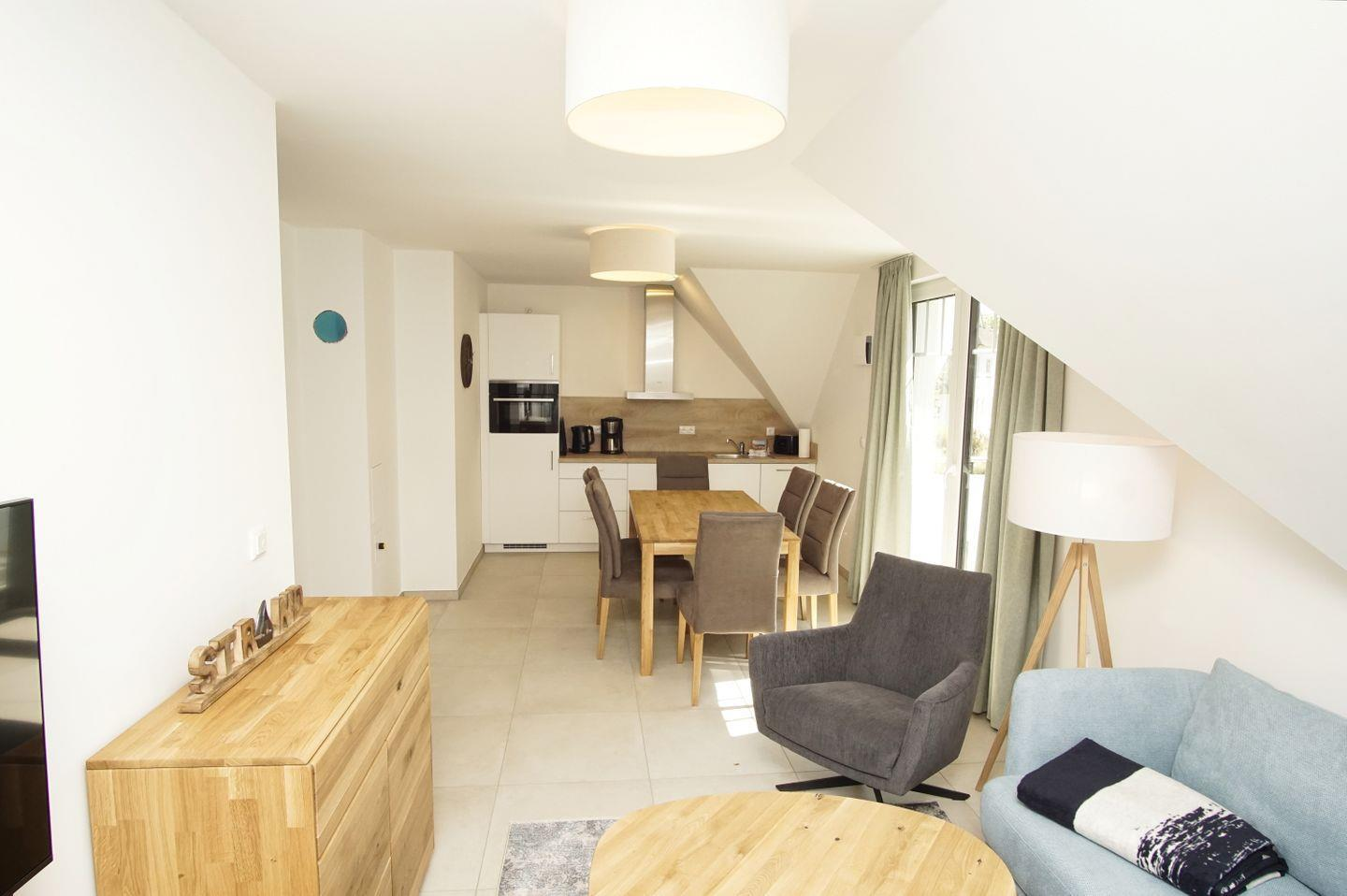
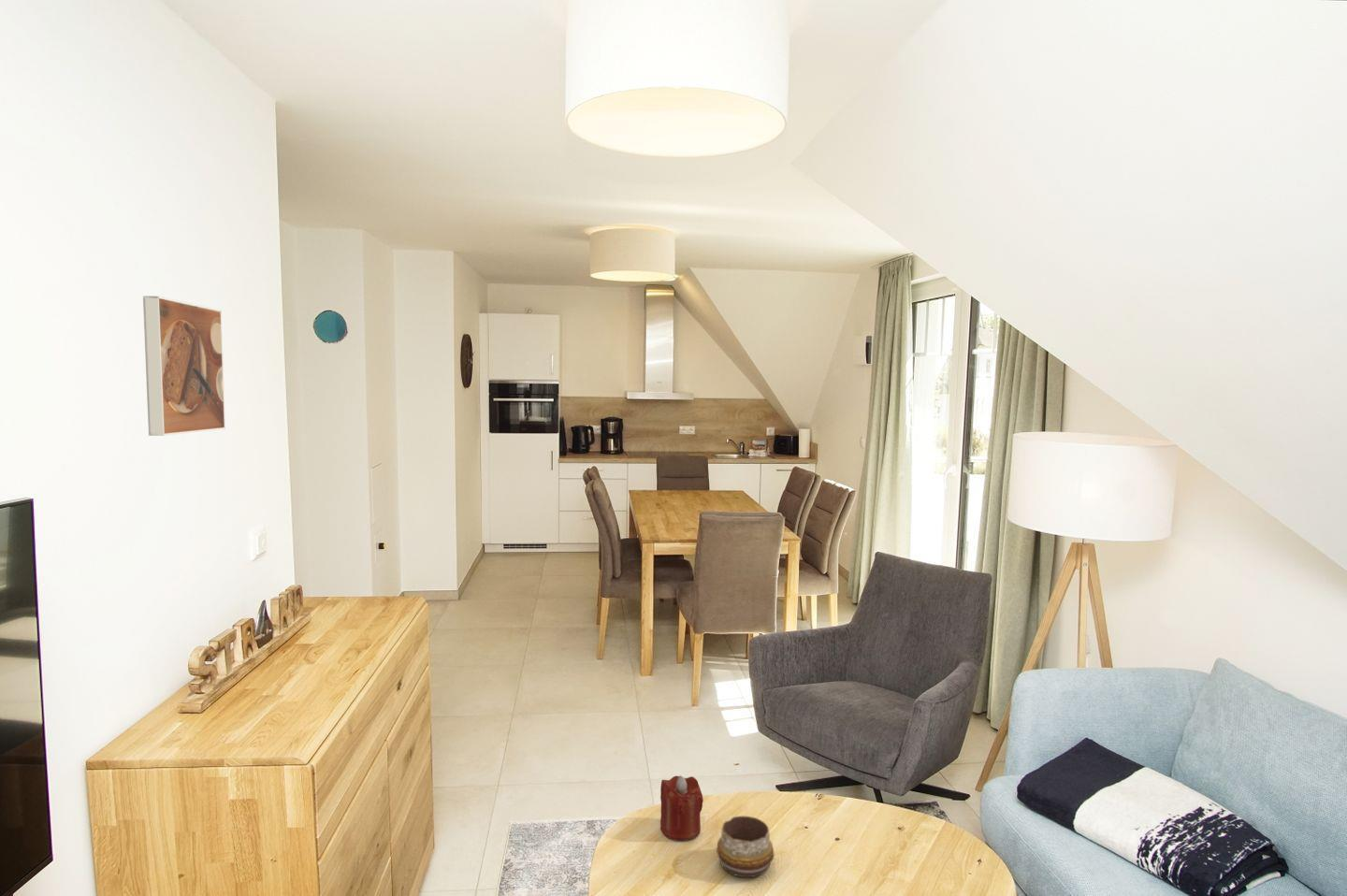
+ candle (680, 802)
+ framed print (187, 368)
+ decorative bowl (745, 846)
